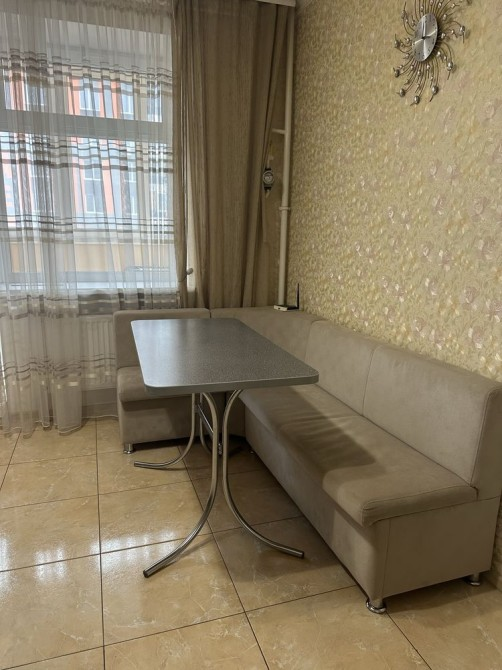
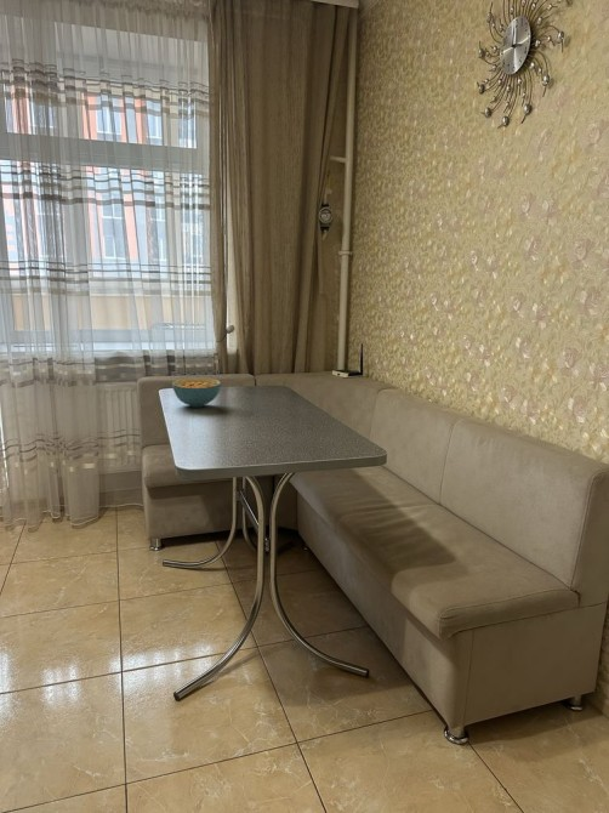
+ cereal bowl (197, 393)
